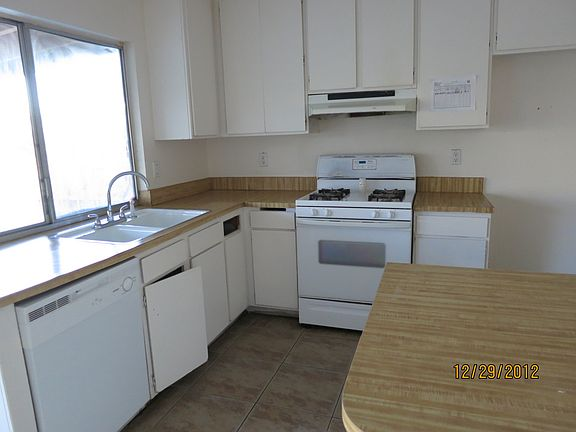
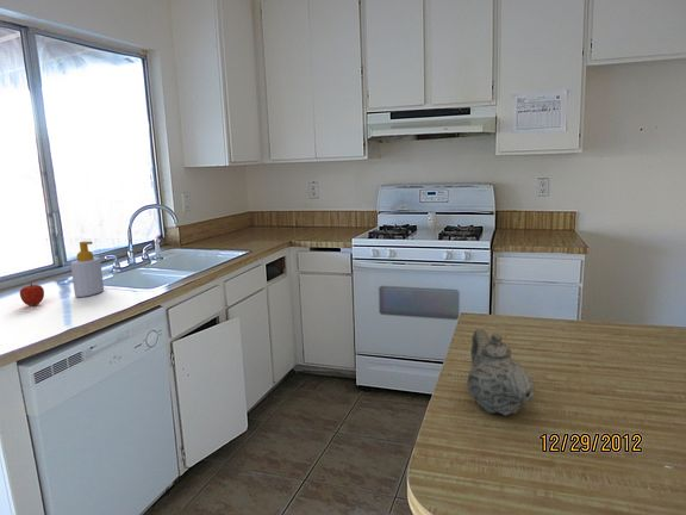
+ teapot (497, 370)
+ soap bottle (86, 267)
+ fruit (32, 293)
